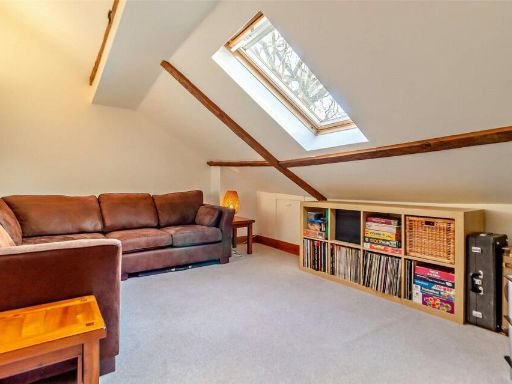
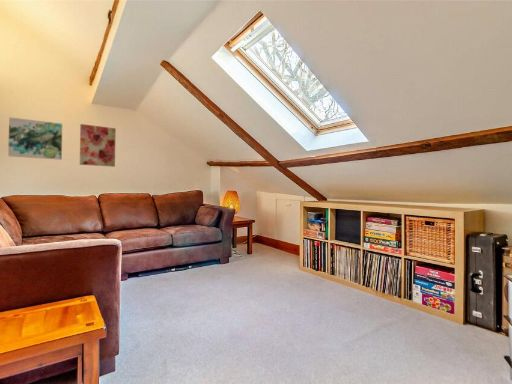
+ wall art (98, 145)
+ wall art (36, 139)
